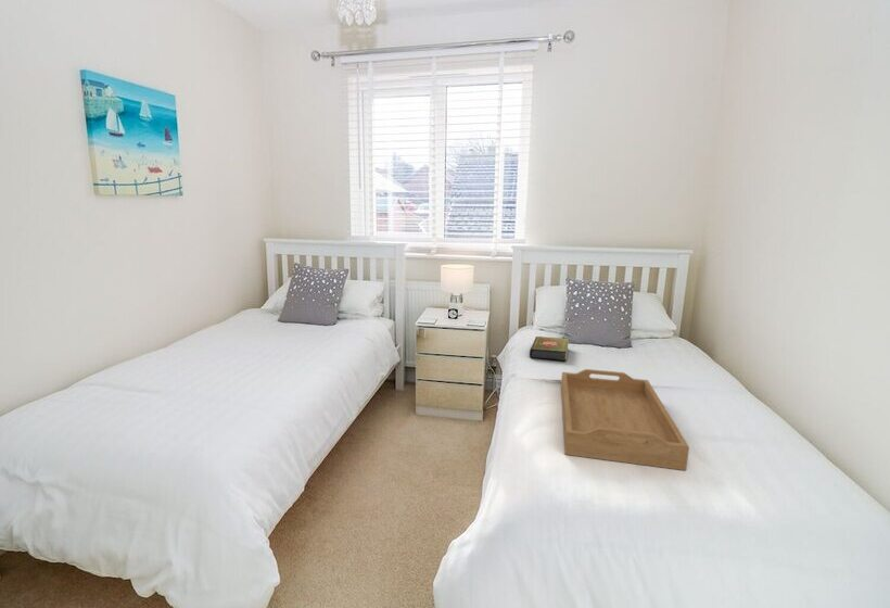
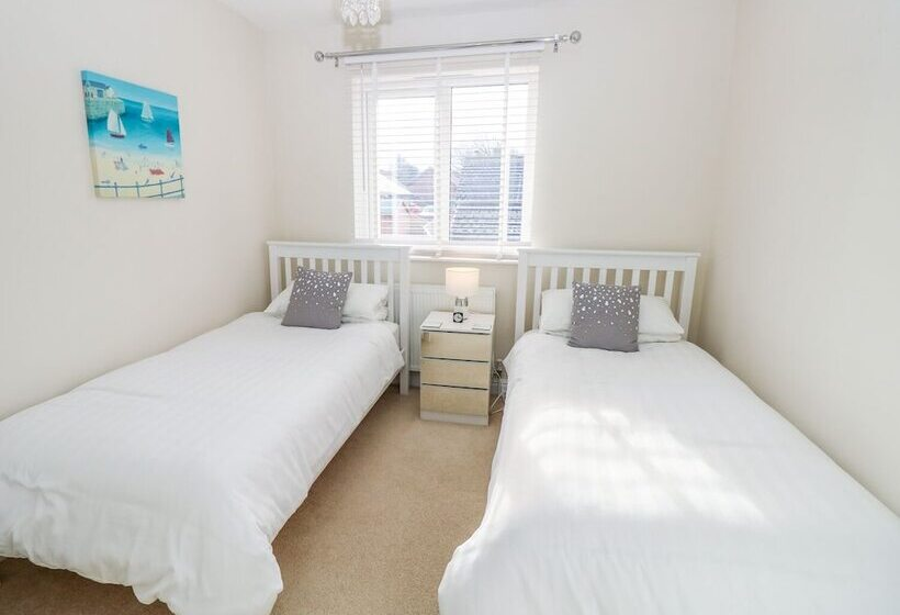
- book (549, 347)
- serving tray (612, 408)
